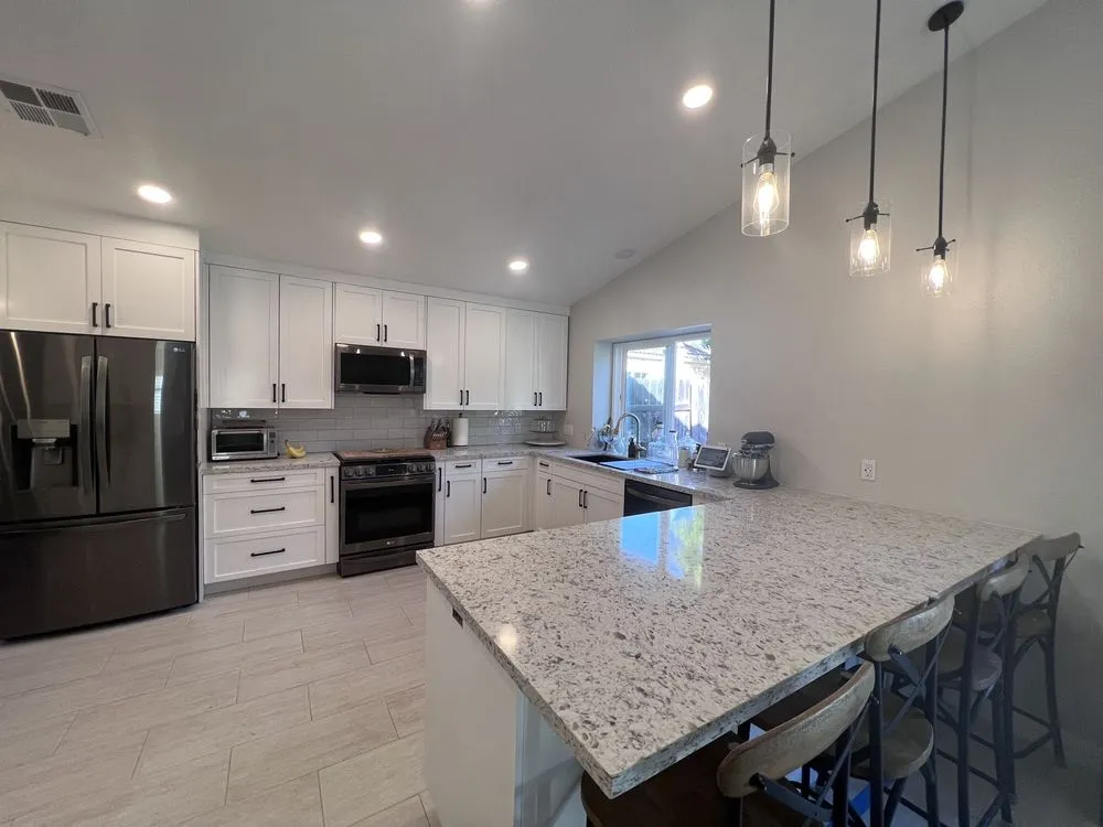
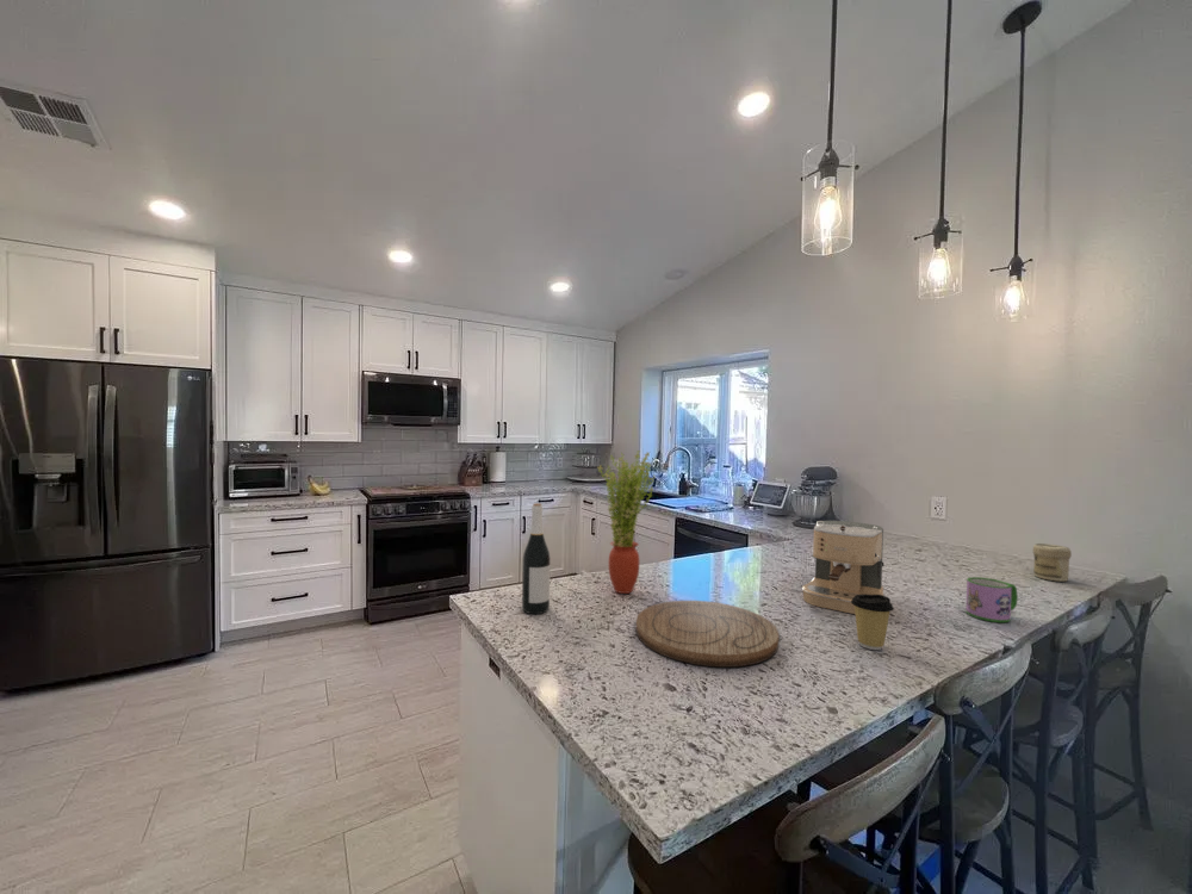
+ coffee cup (871, 621)
+ wine bottle (536, 557)
+ coffee maker (844, 563)
+ mug (994, 598)
+ jar (1050, 561)
+ potted plant (627, 519)
+ cutting board (704, 628)
